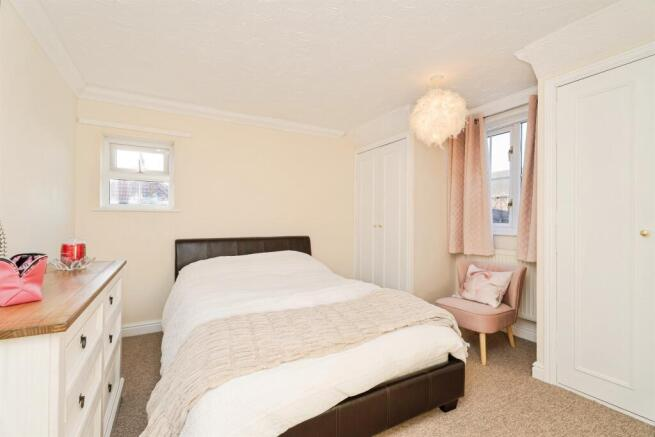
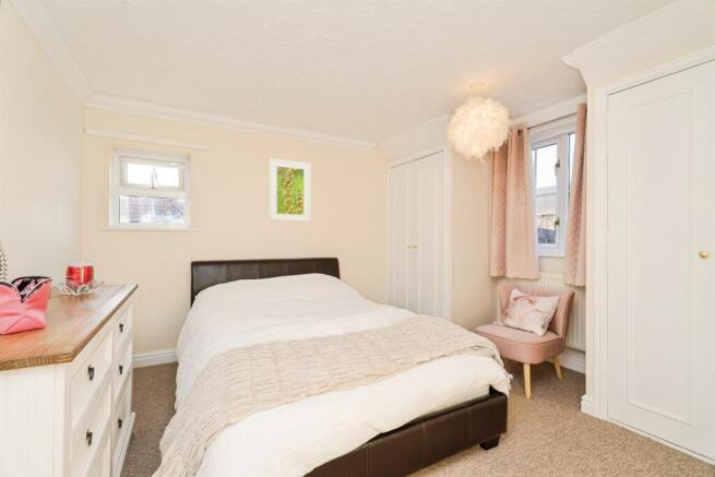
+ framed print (290, 191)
